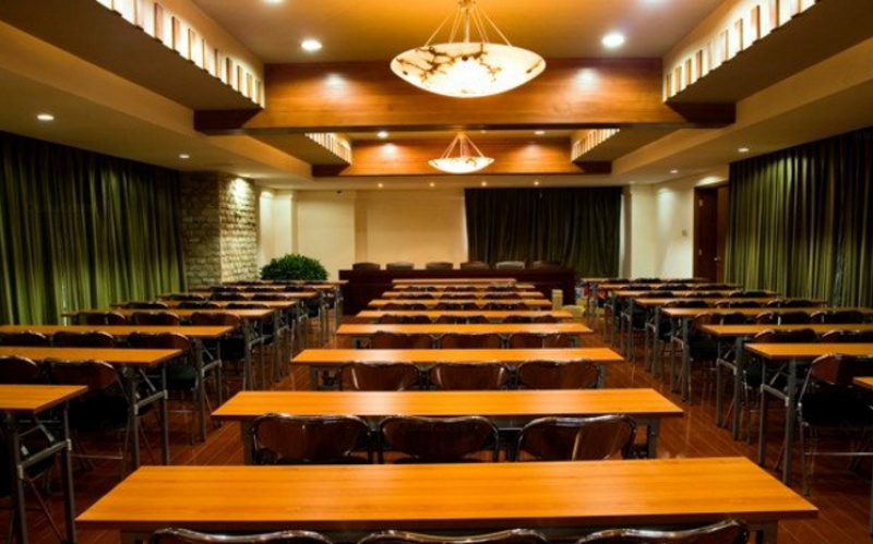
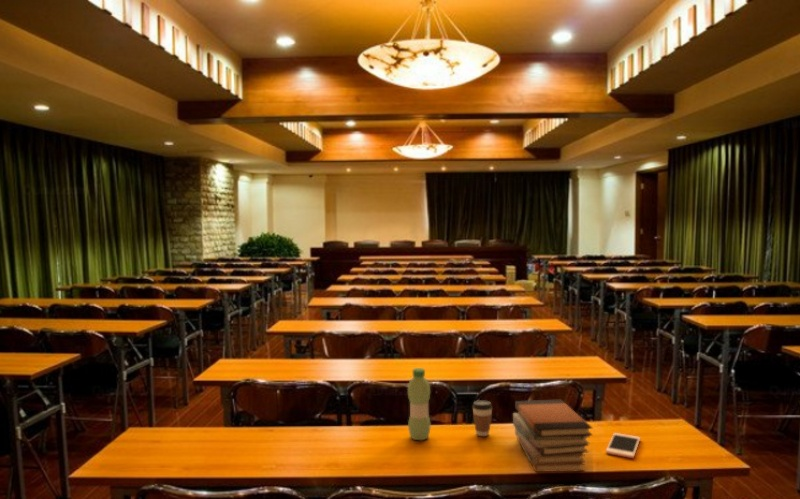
+ cell phone (623, 444)
+ book stack (549, 433)
+ coffee cup (482, 418)
+ water bottle (419, 403)
